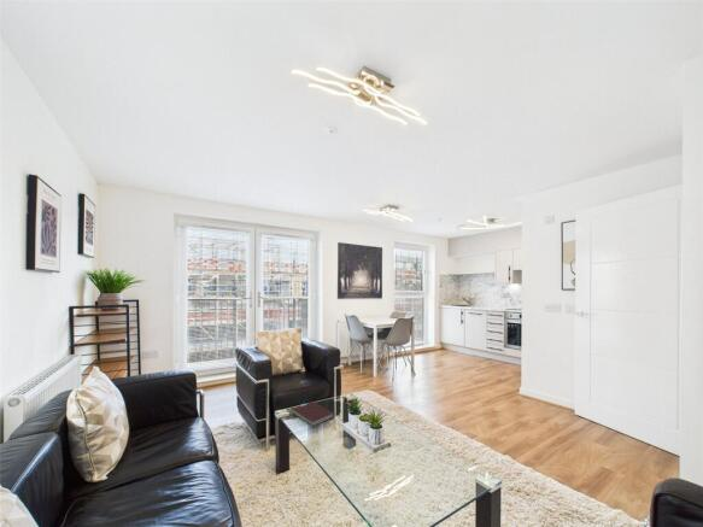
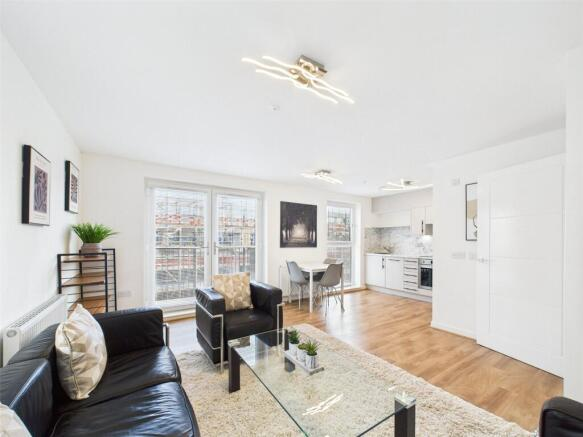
- notebook (312, 412)
